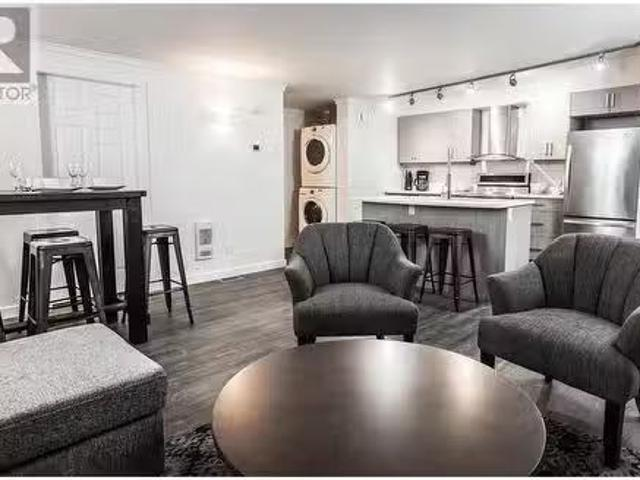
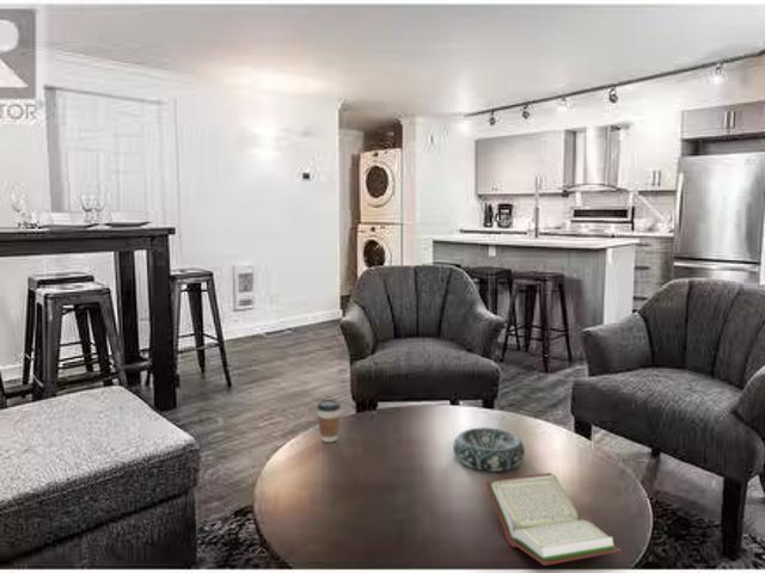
+ decorative bowl (488, 449)
+ coffee cup (329, 420)
+ book (547, 518)
